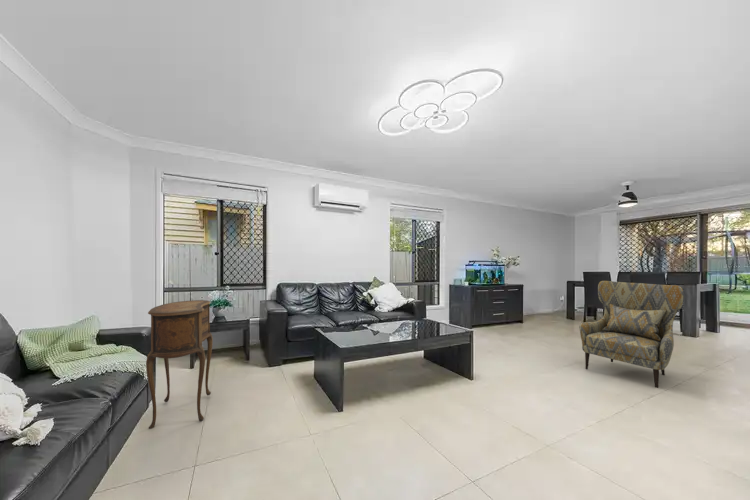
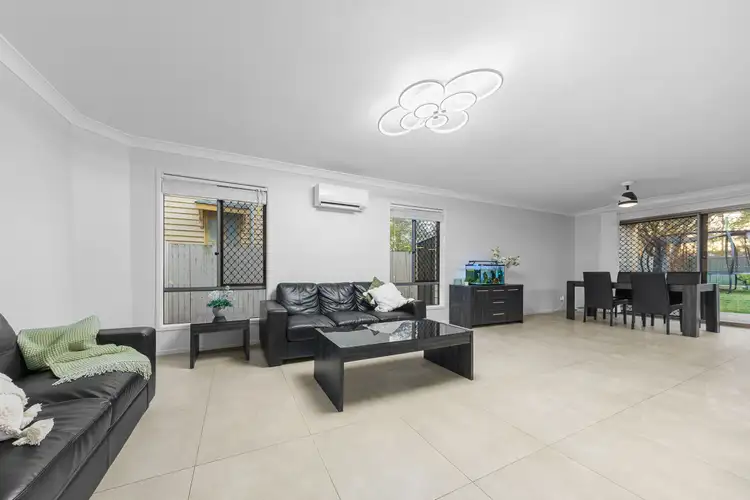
- armchair (630, 327)
- side table (181, 356)
